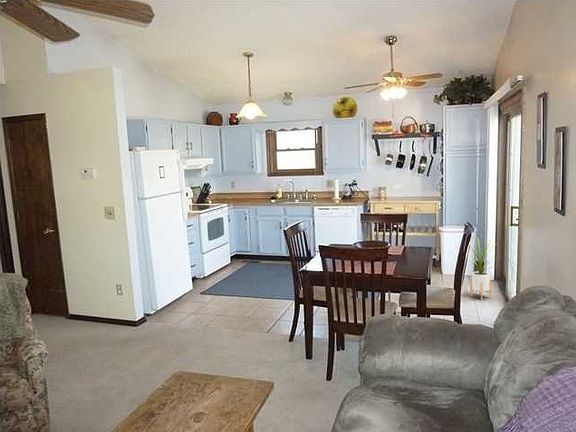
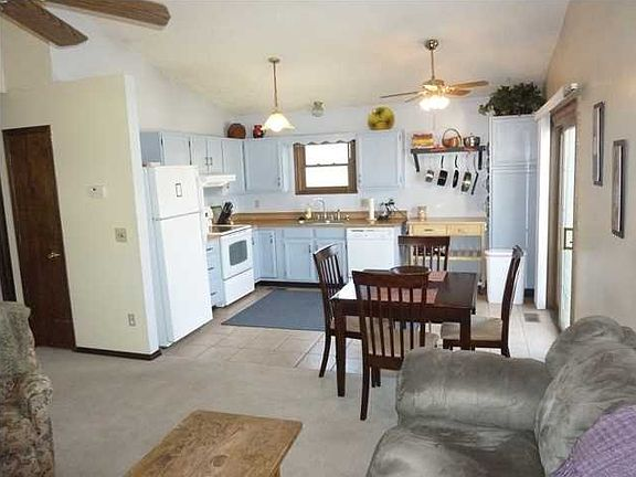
- house plant (481, 266)
